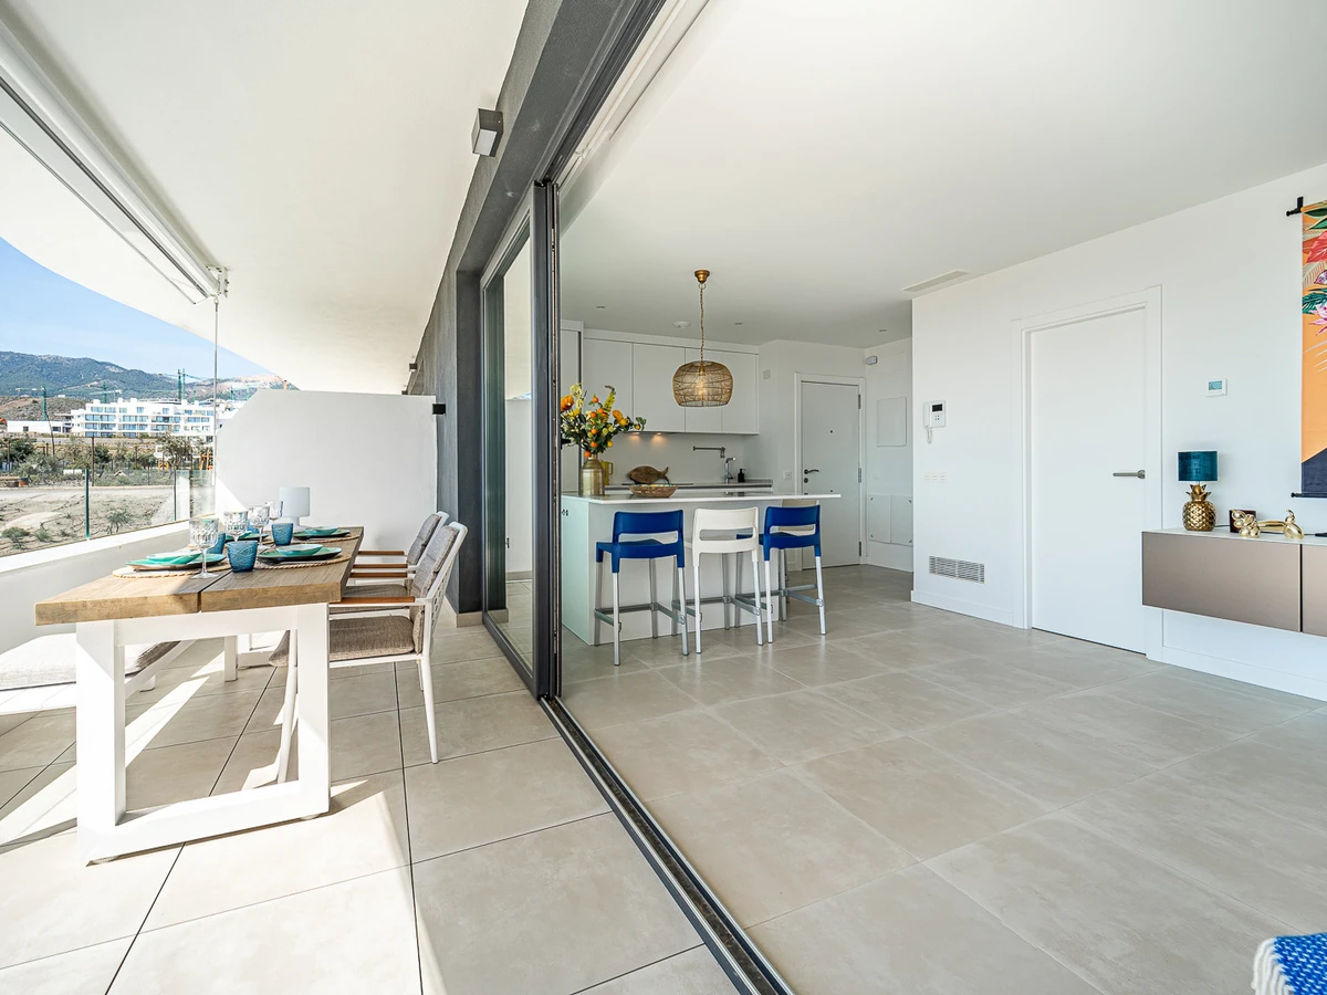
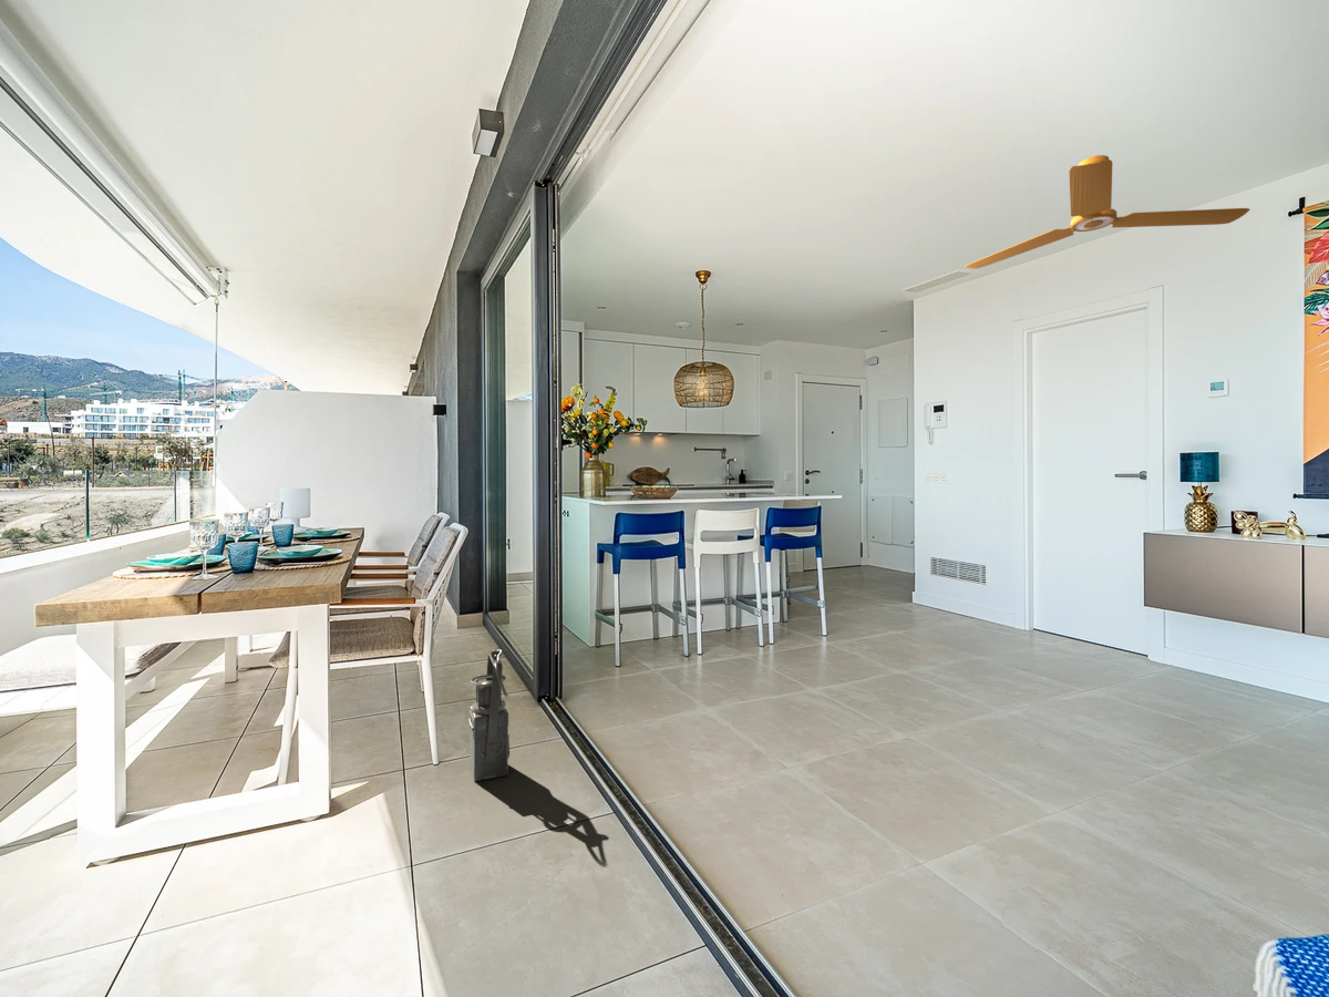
+ lantern (491, 715)
+ ceiling fan (1092, 182)
